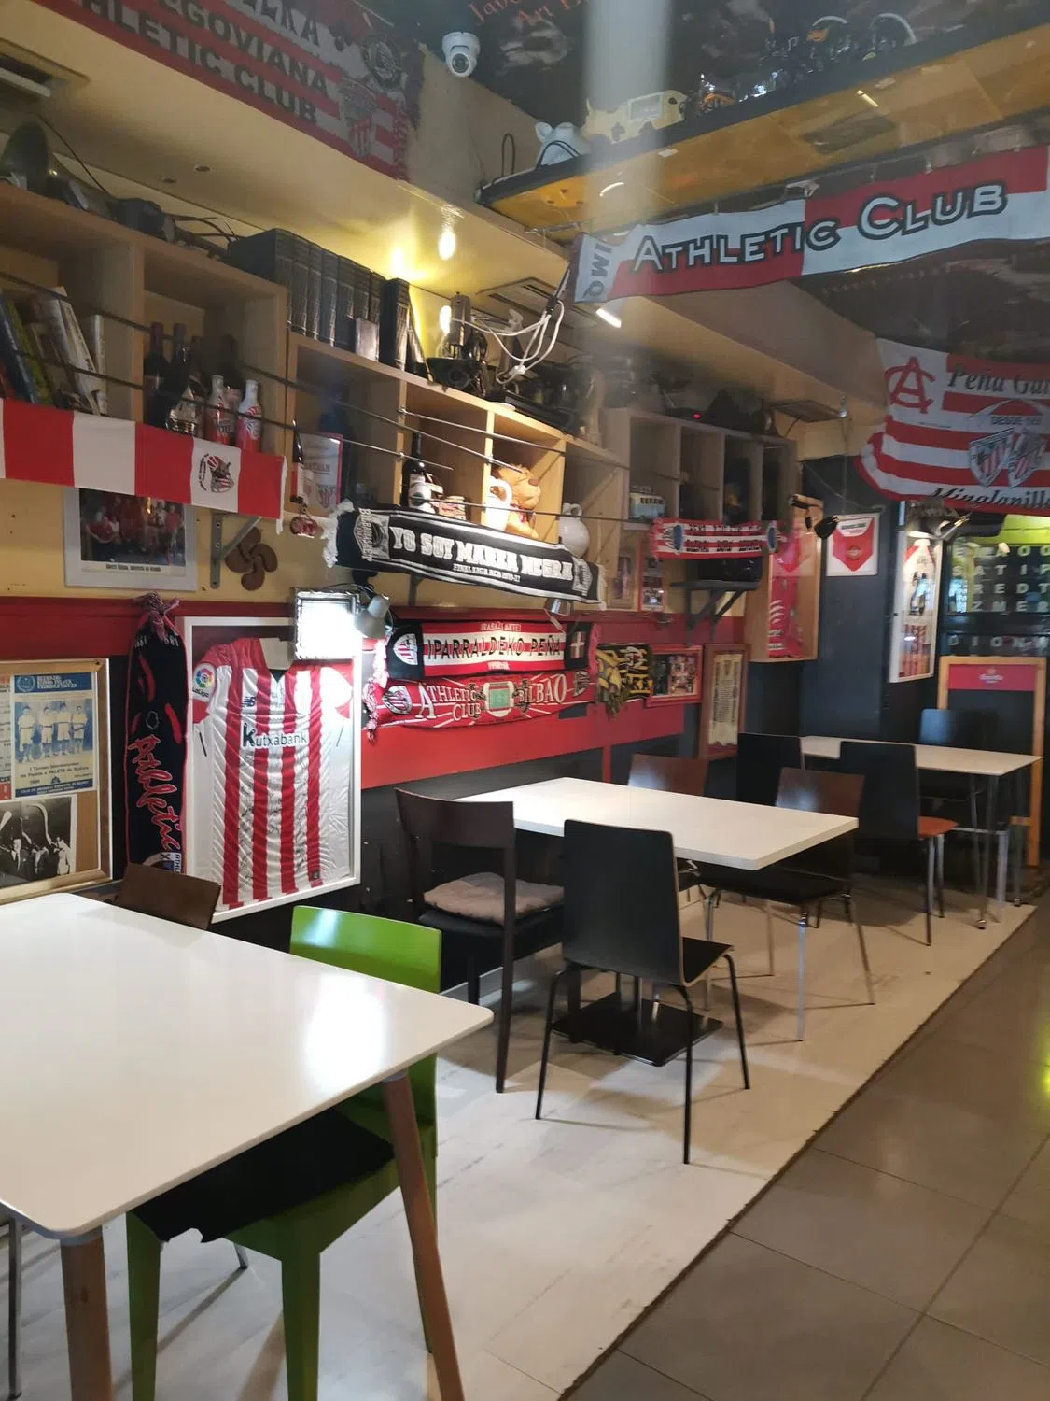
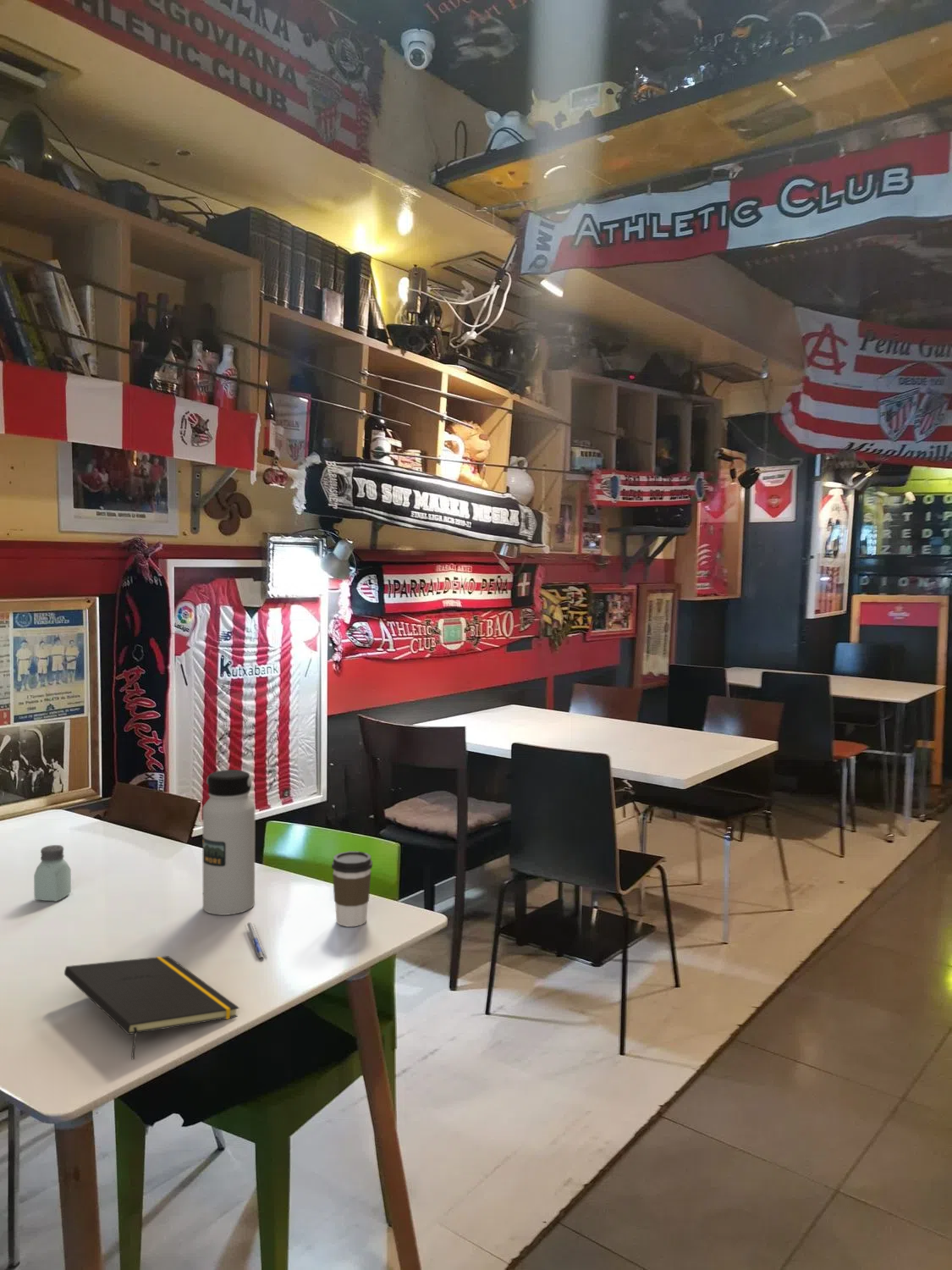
+ coffee cup (351, 888)
+ water bottle (228, 840)
+ saltshaker (52, 872)
+ notepad (150, 991)
+ pen (255, 939)
